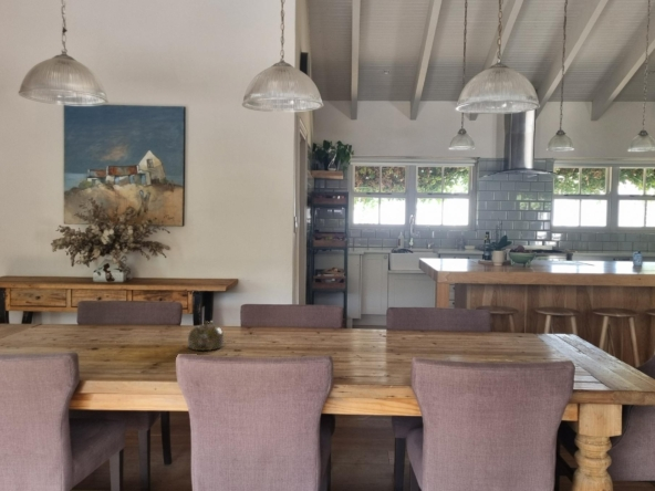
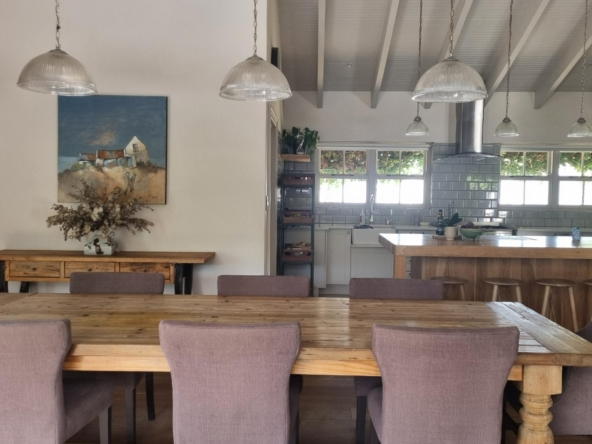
- teapot (205, 334)
